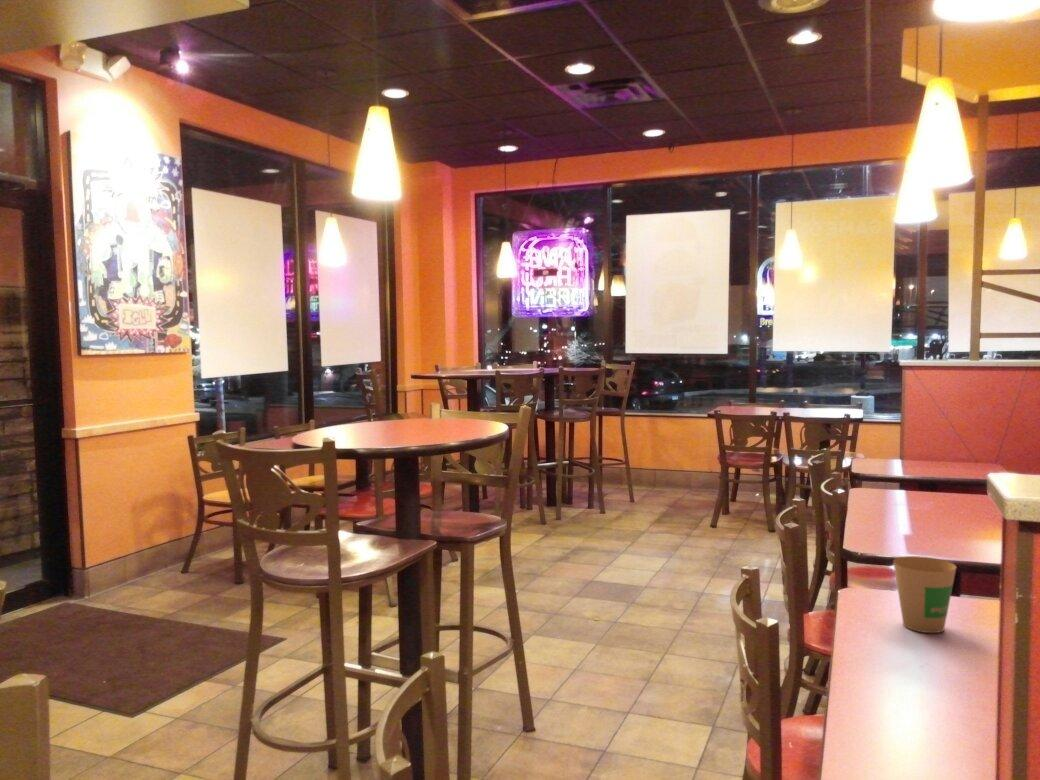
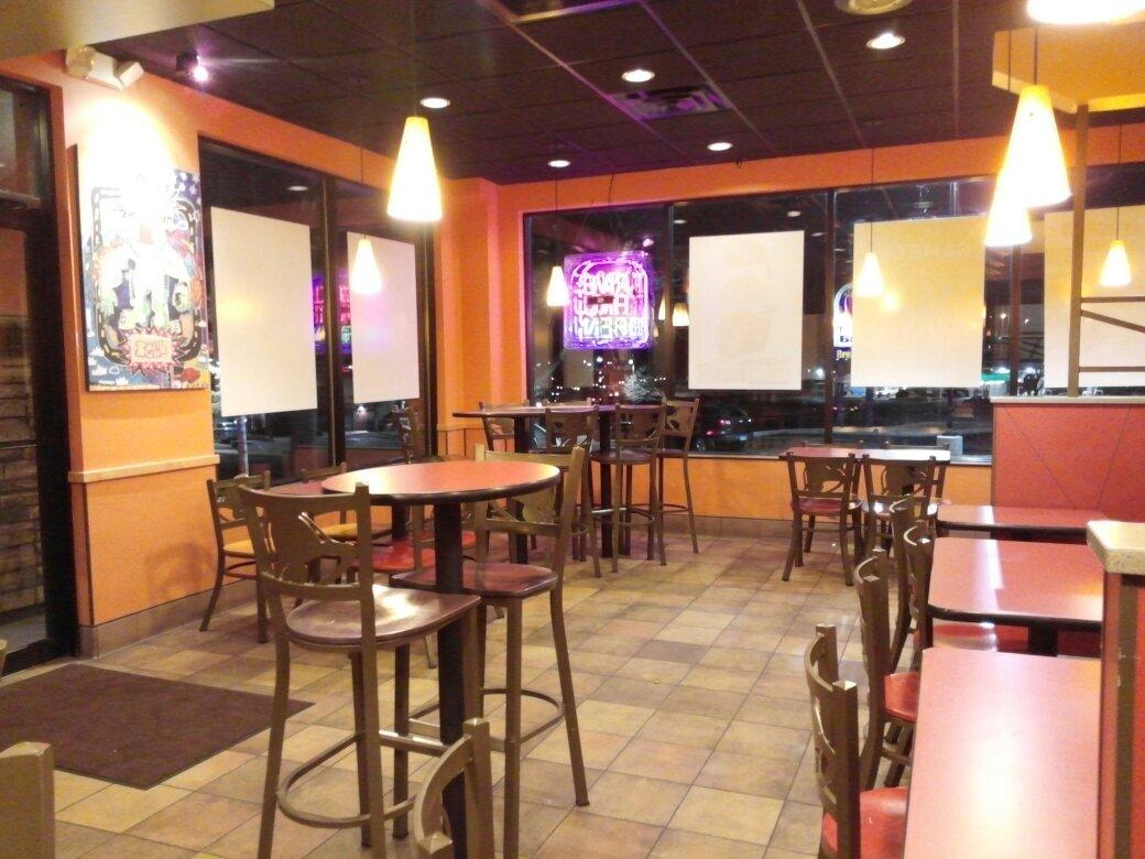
- paper cup (923, 595)
